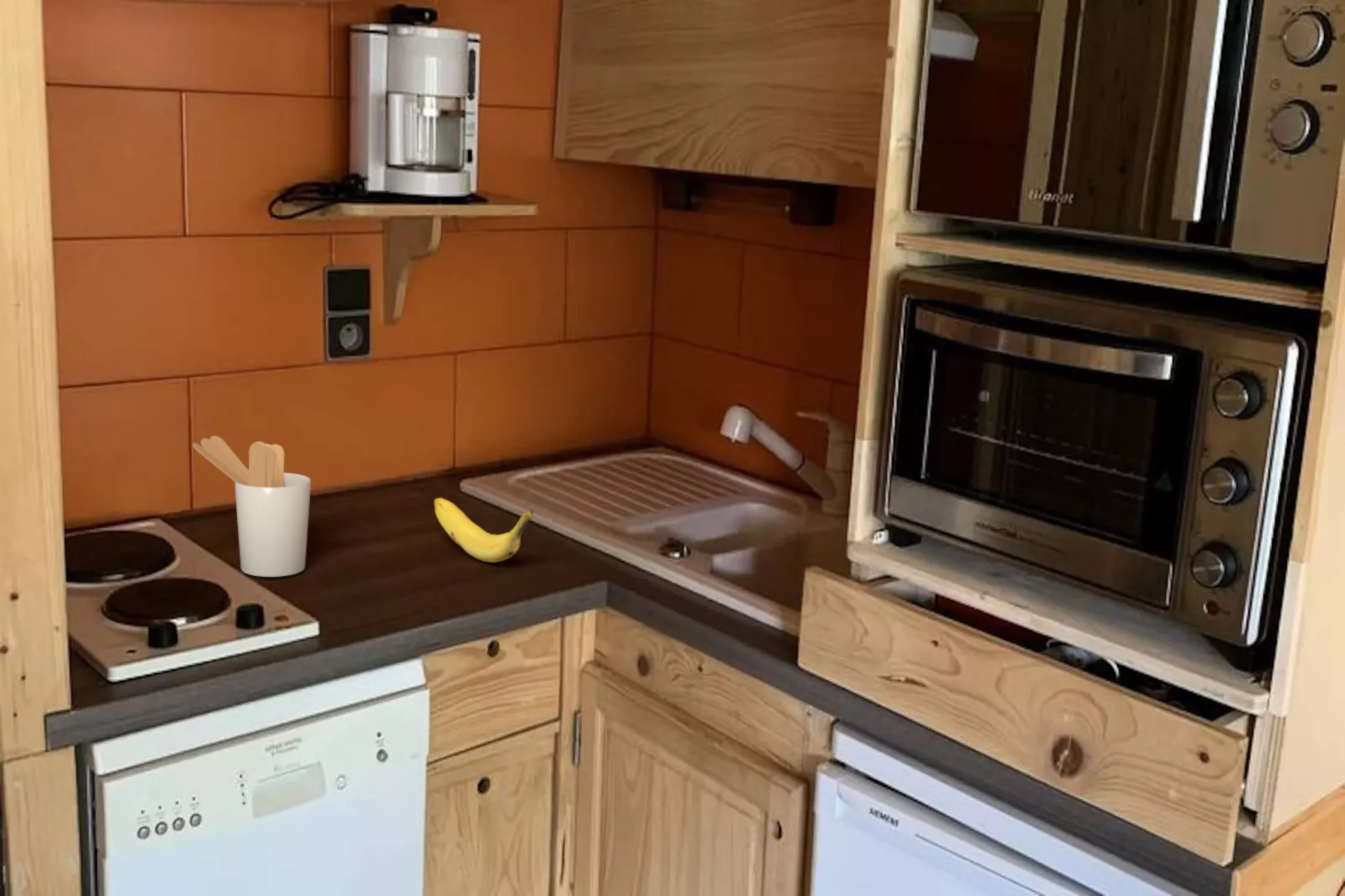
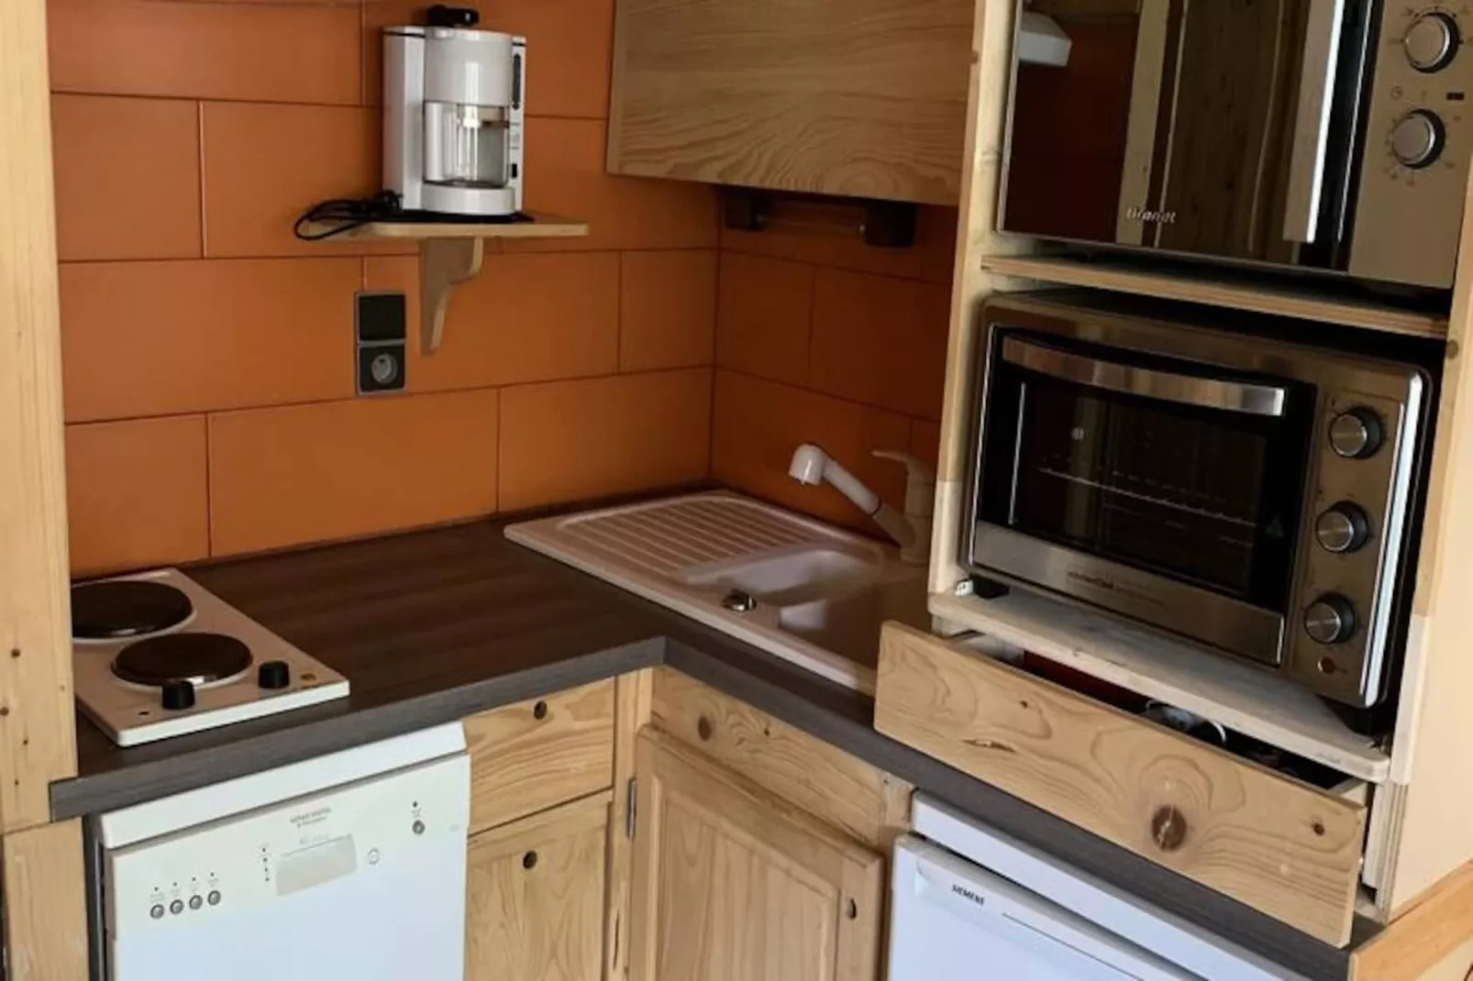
- banana (480, 528)
- utensil holder (253, 502)
